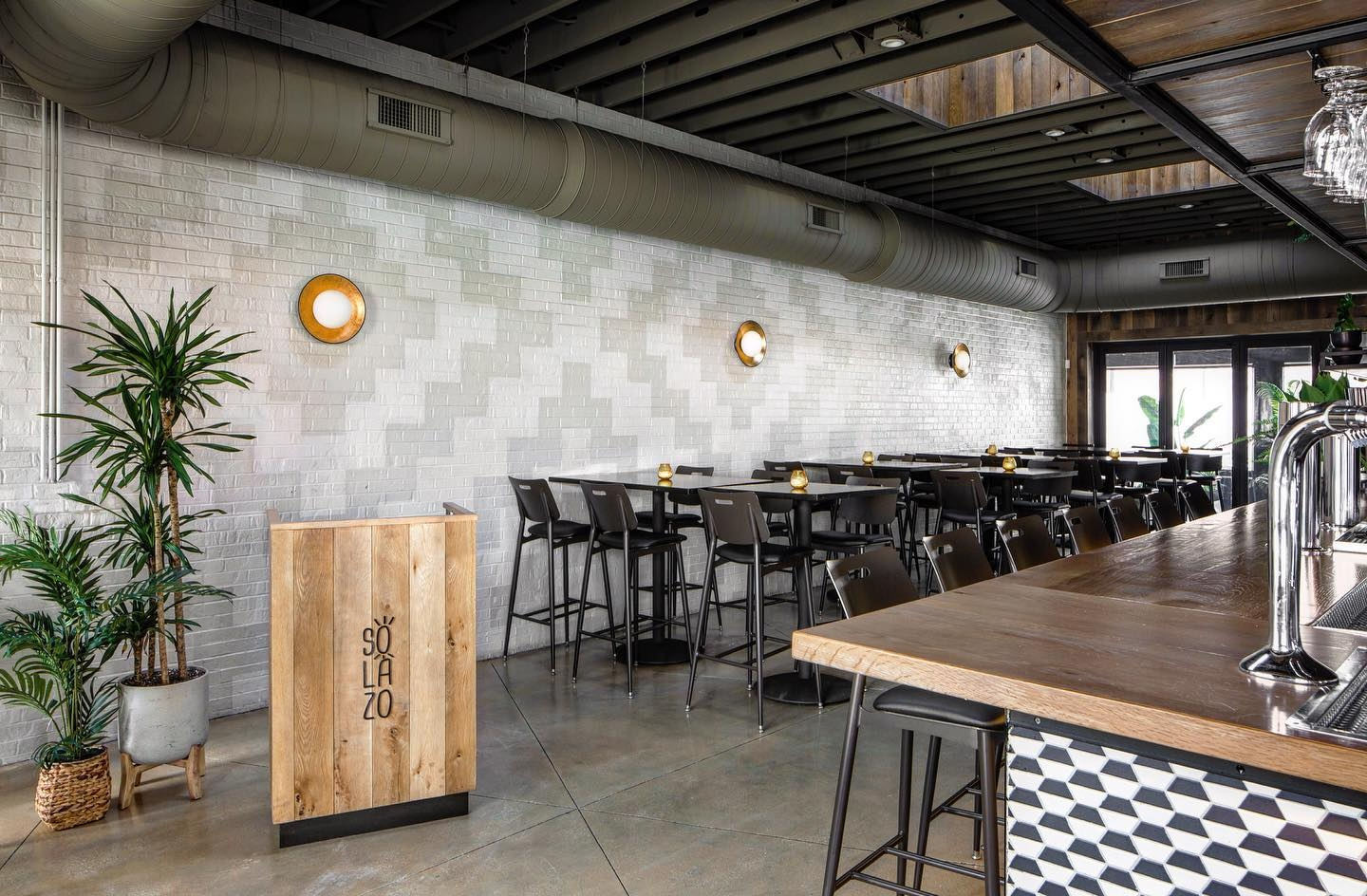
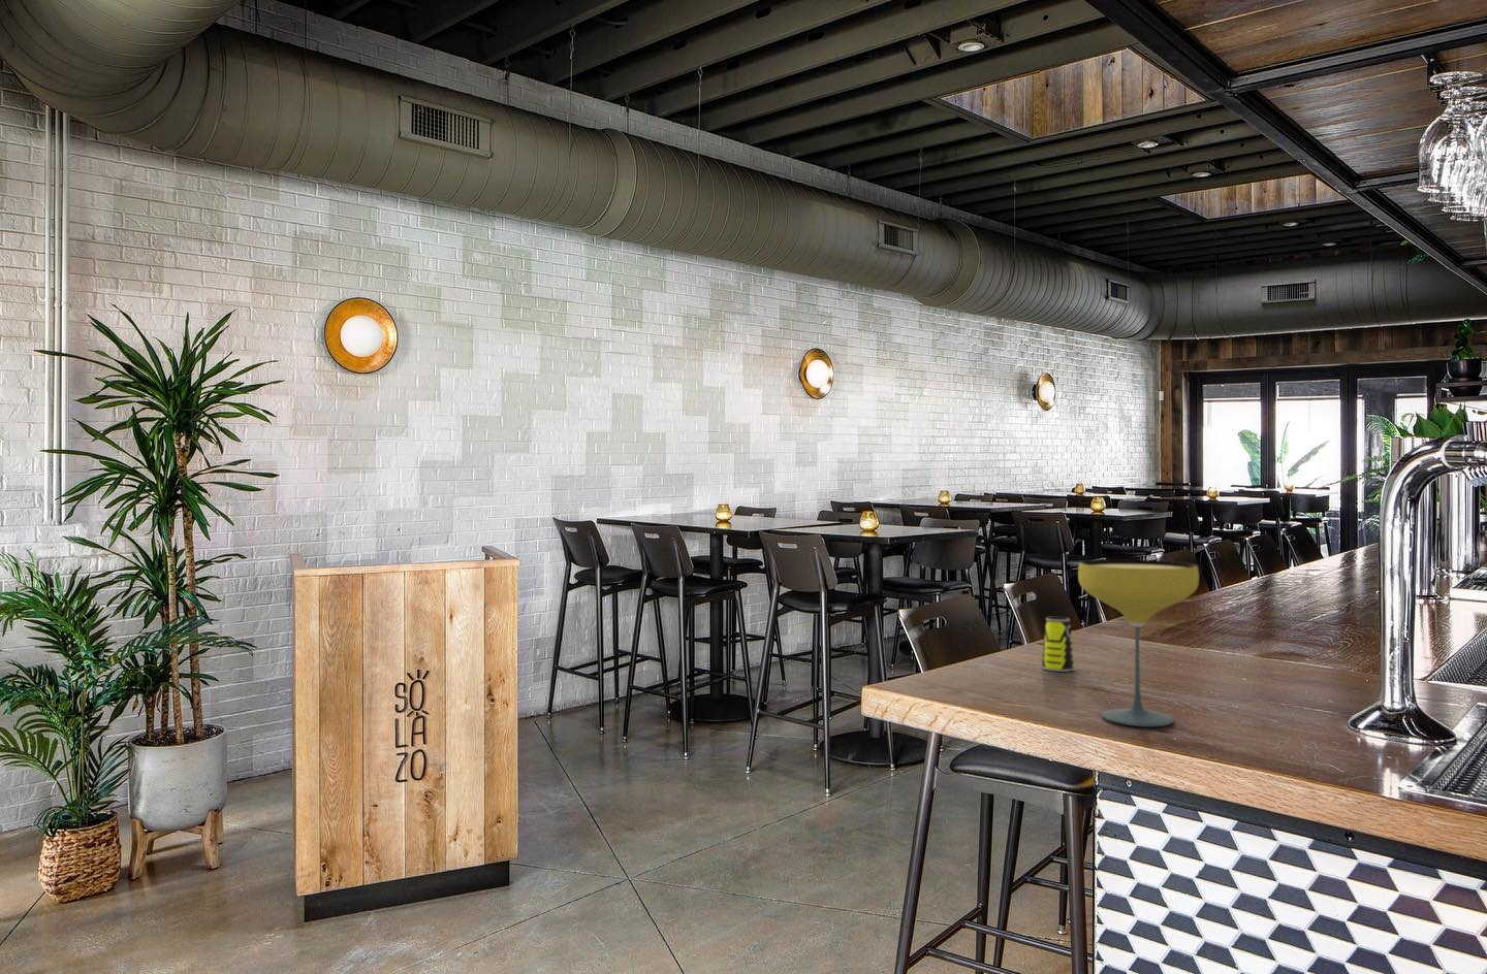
+ cup (1057, 642)
+ cocktail glass (1137, 640)
